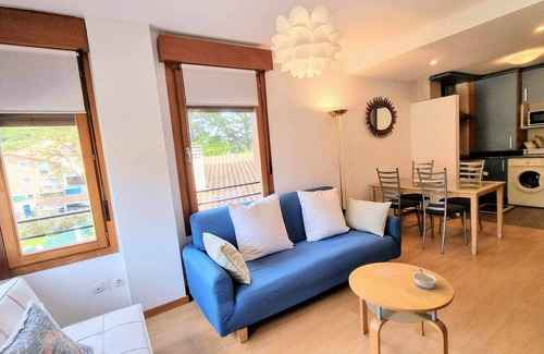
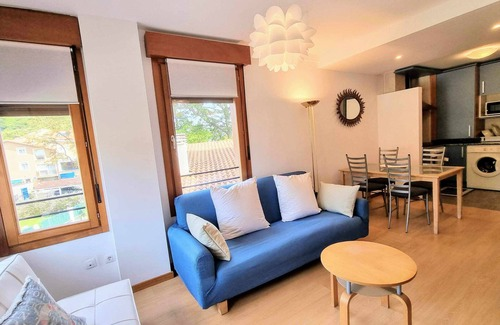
- legume (423, 279)
